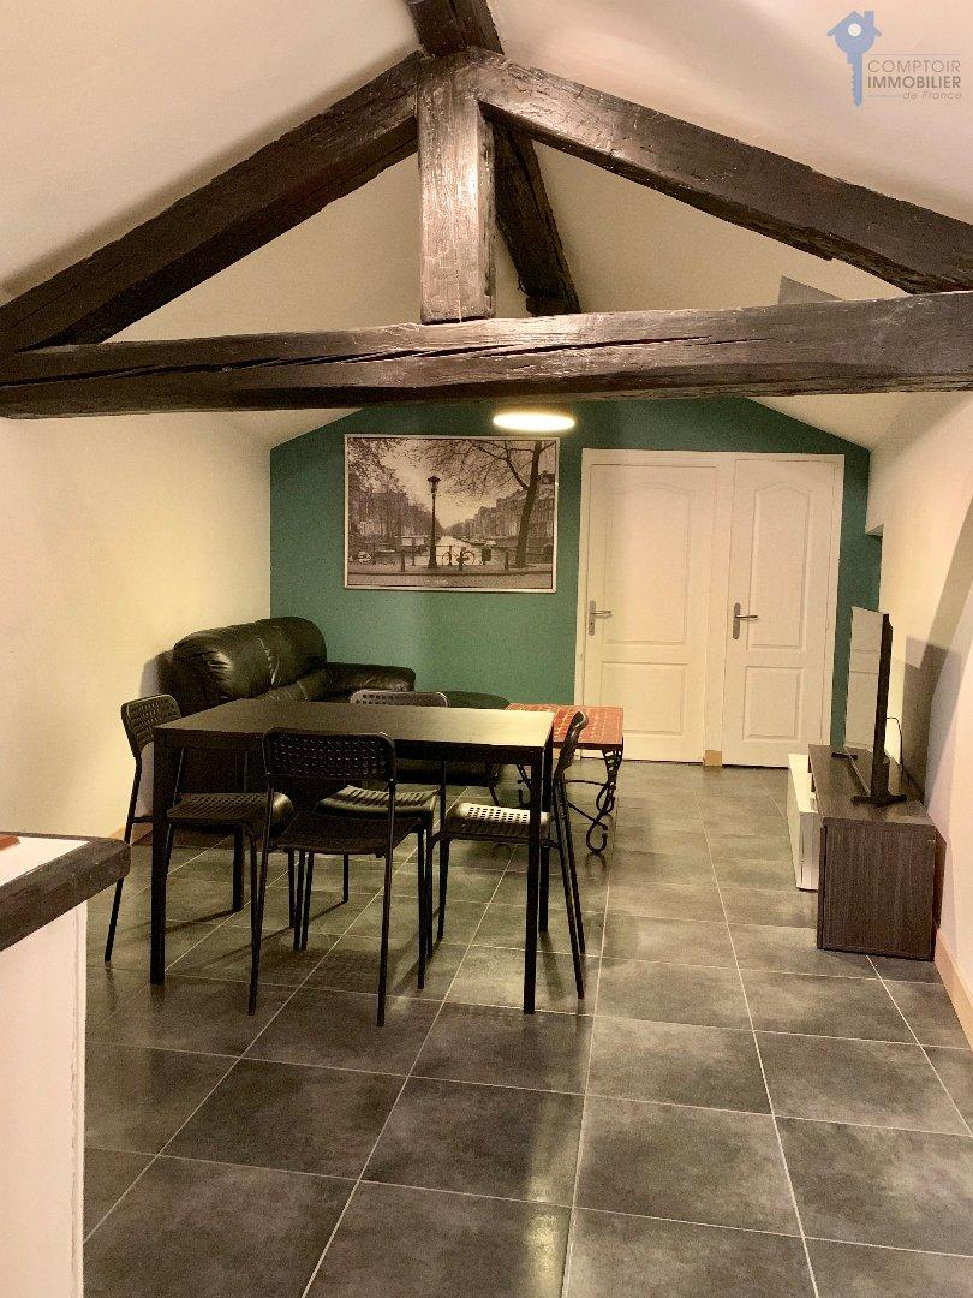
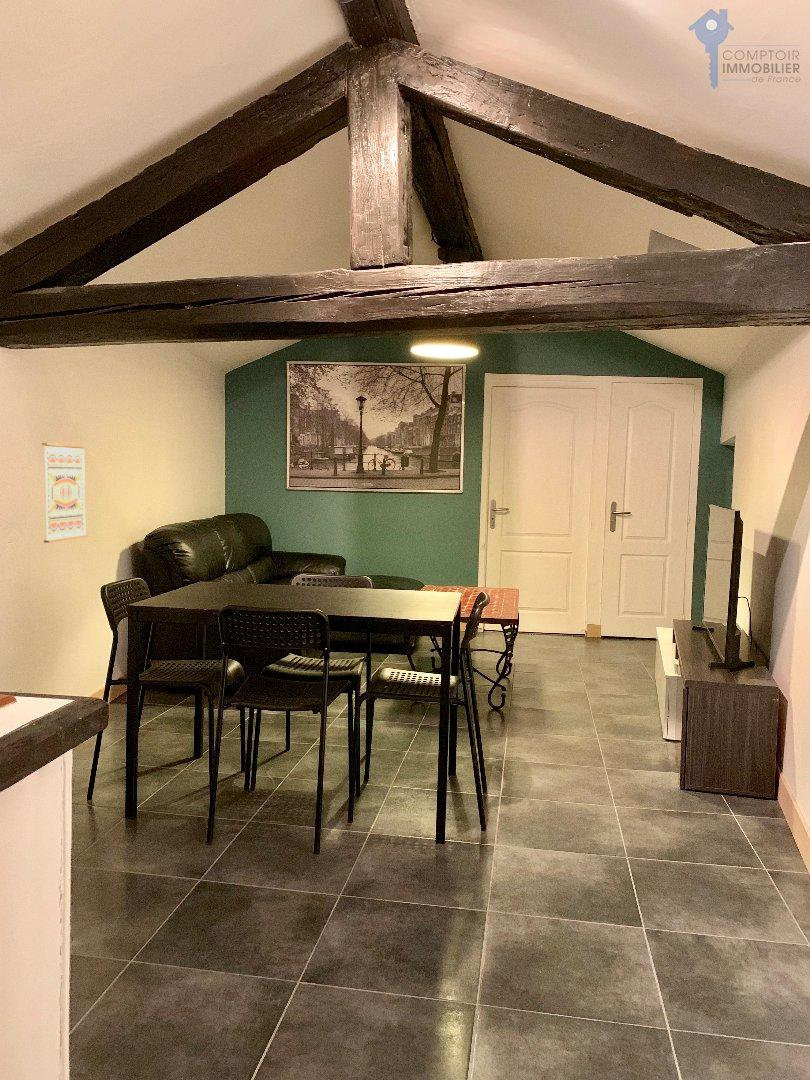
+ wall art (65, 492)
